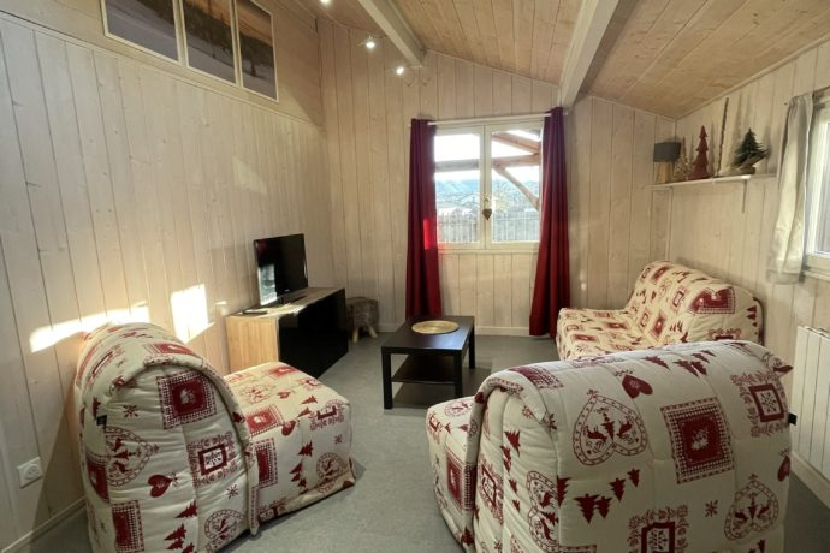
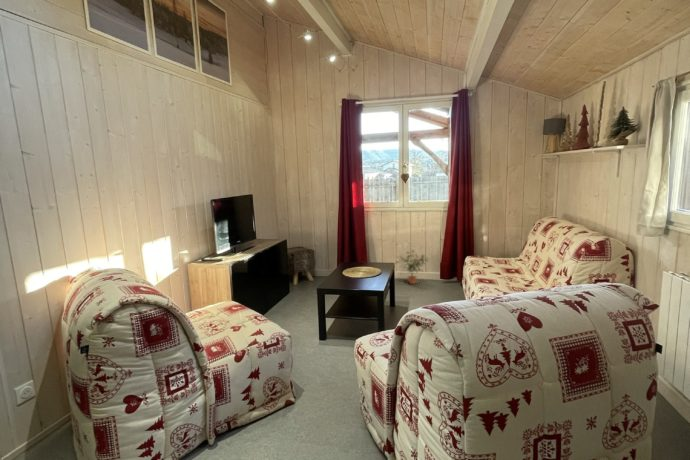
+ potted plant (411, 267)
